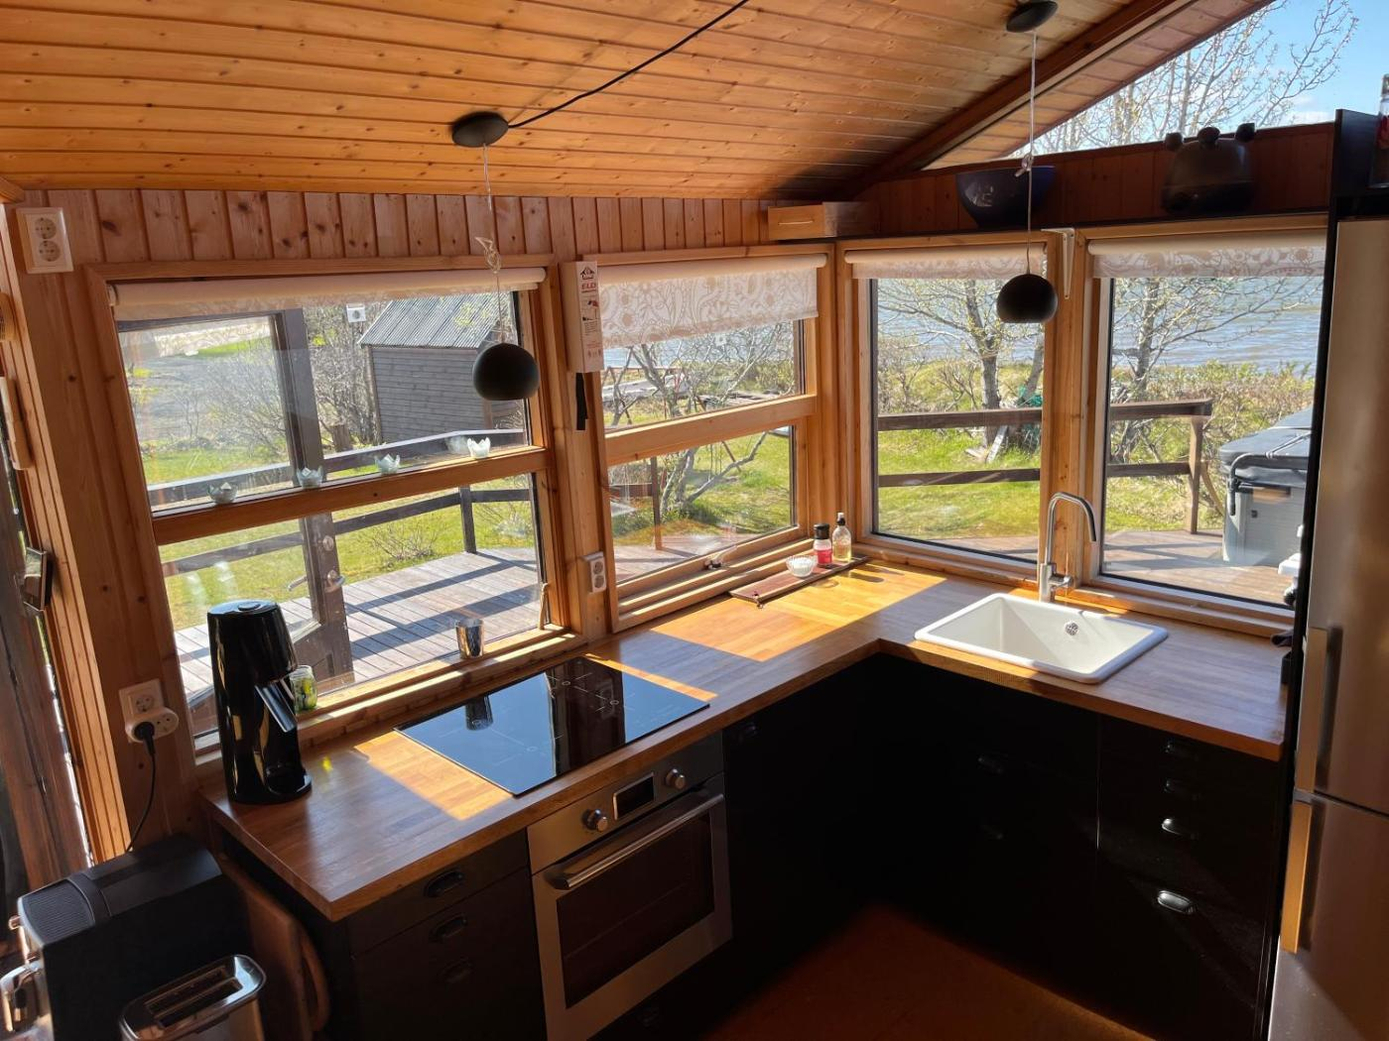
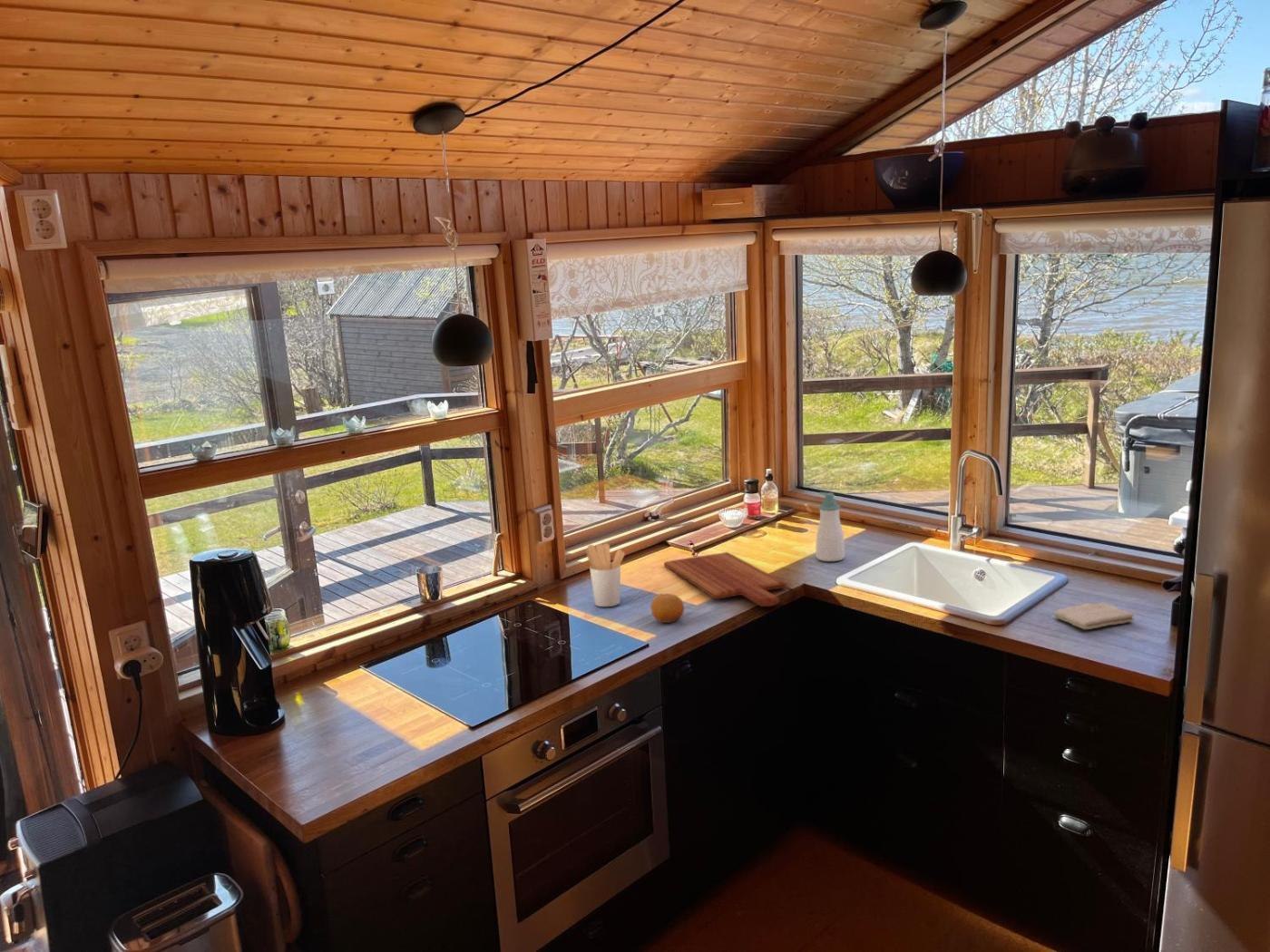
+ soap bottle (829, 526)
+ fruit (667, 607)
+ utensil holder (603, 573)
+ cutting board (724, 575)
+ washcloth (1094, 615)
